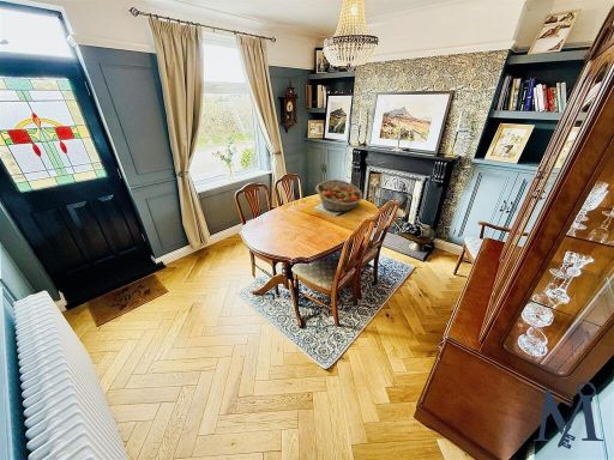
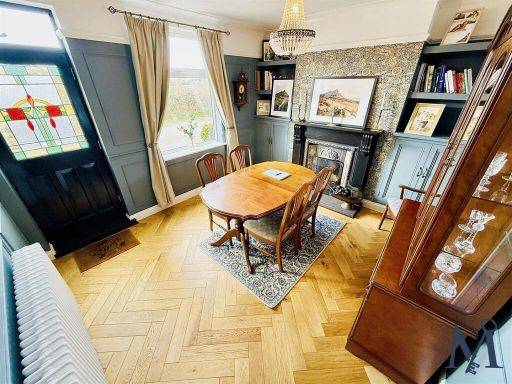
- fruit basket (338, 195)
